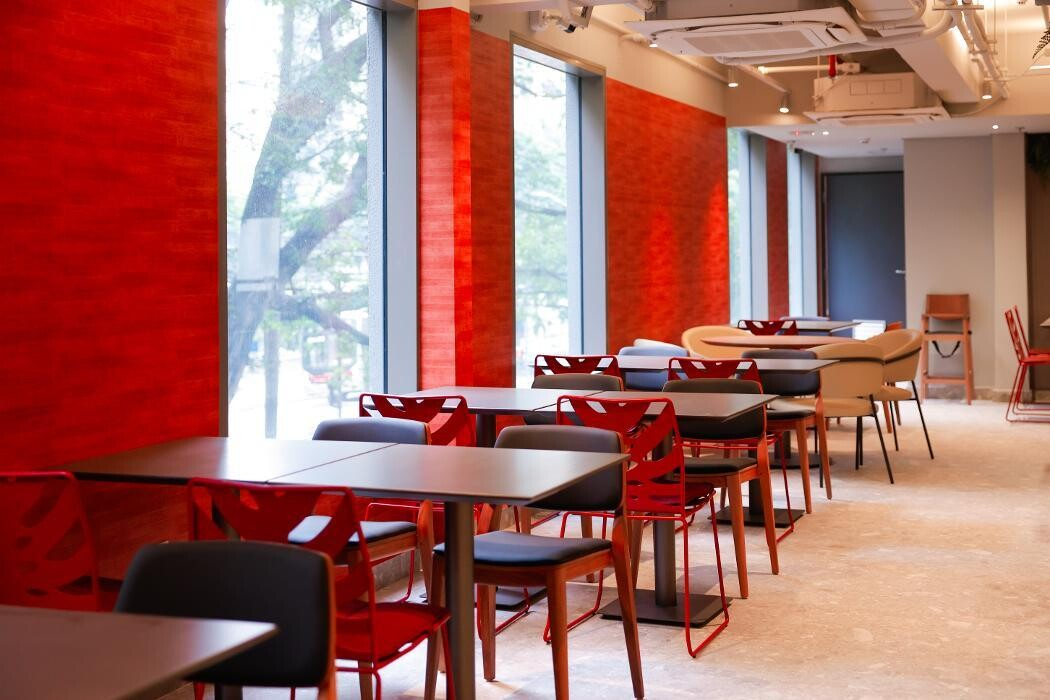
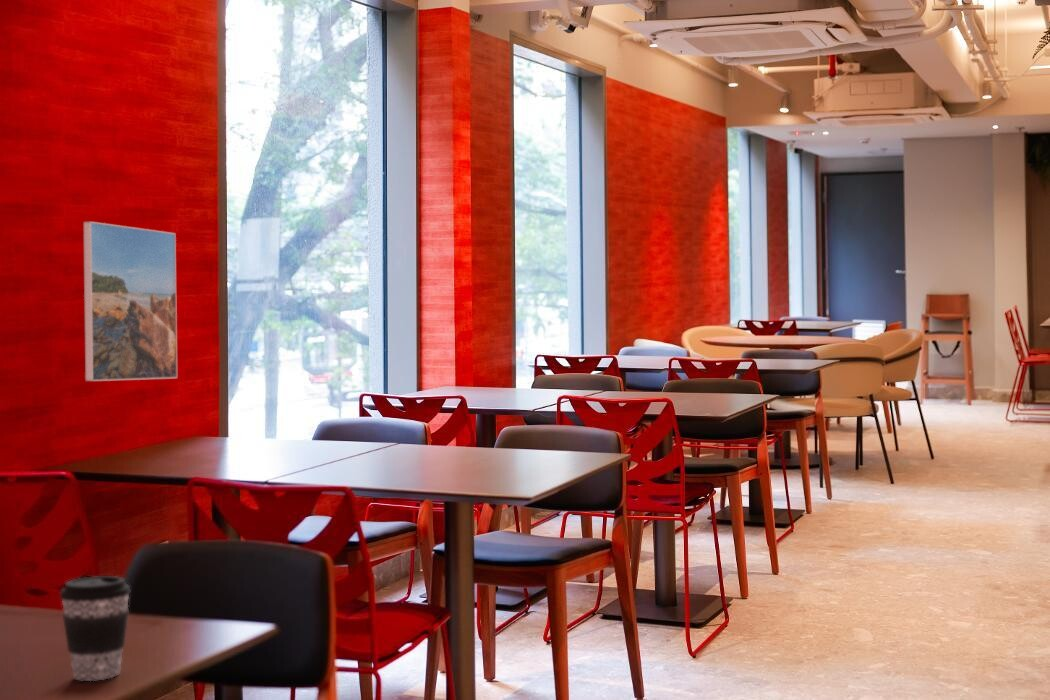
+ coffee cup (95, 628)
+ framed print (132, 303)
